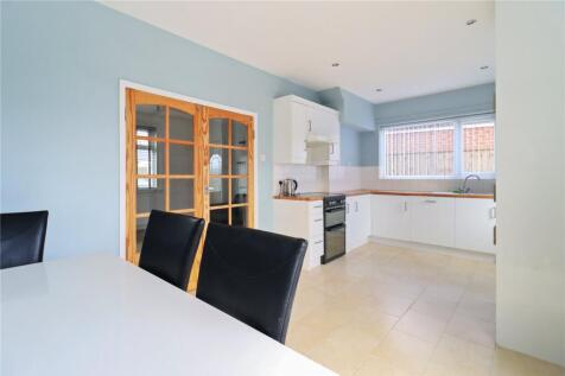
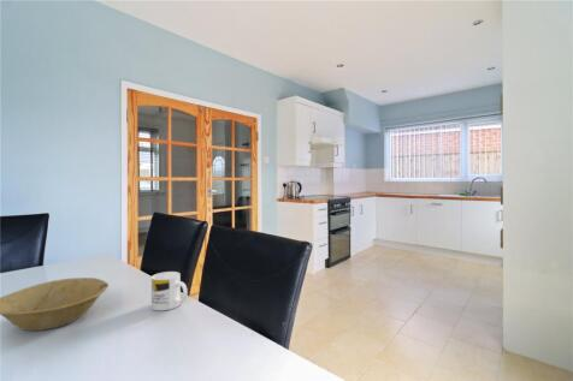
+ mug (170, 291)
+ bowl (54, 305)
